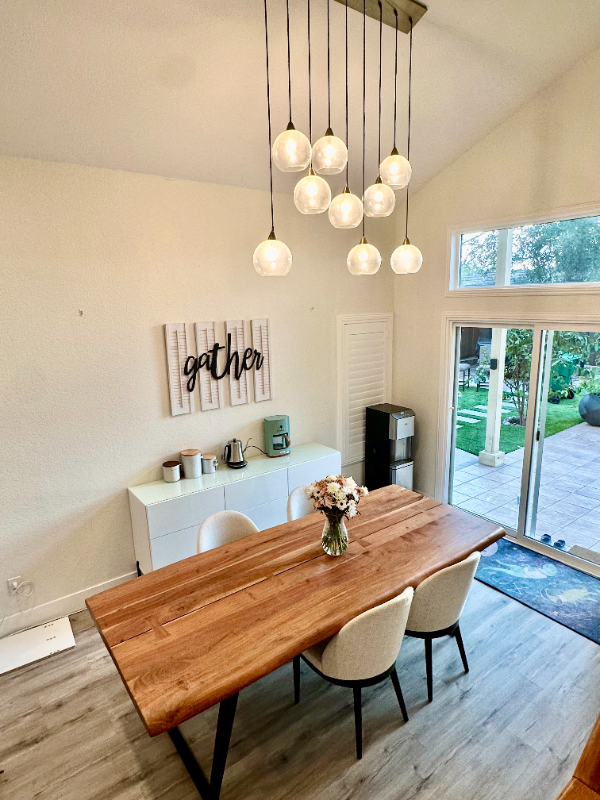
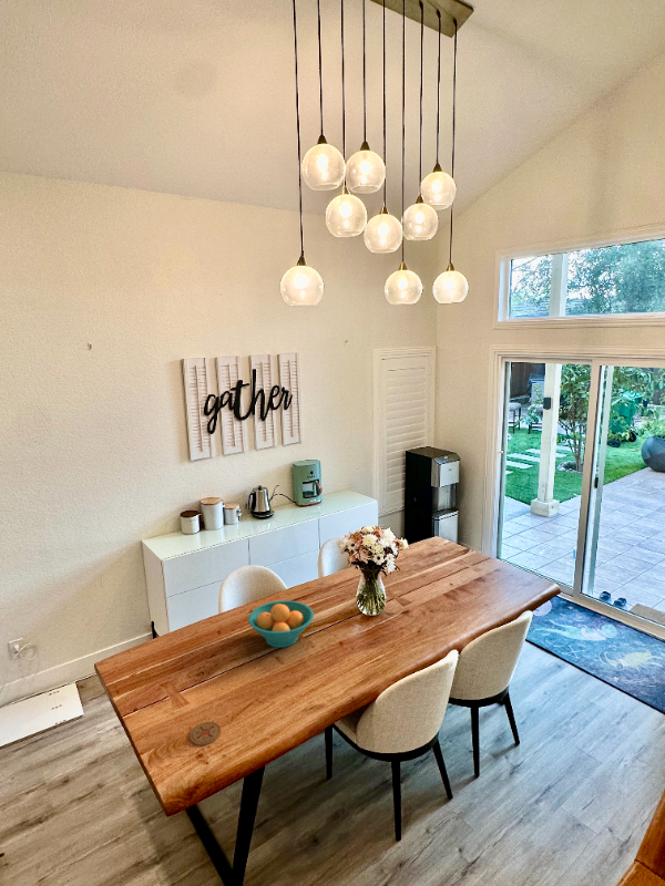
+ coaster (205, 733)
+ fruit bowl (280, 621)
